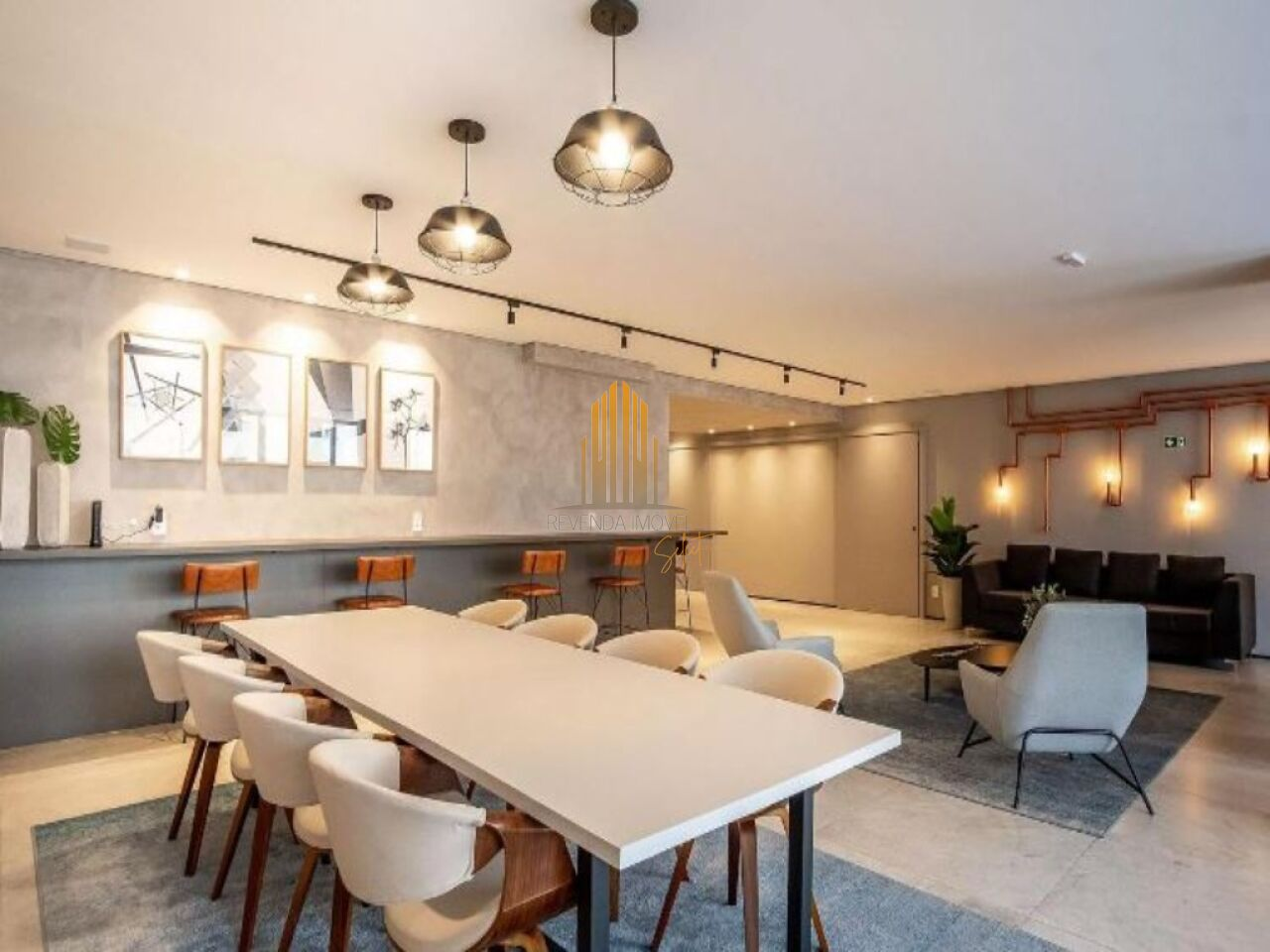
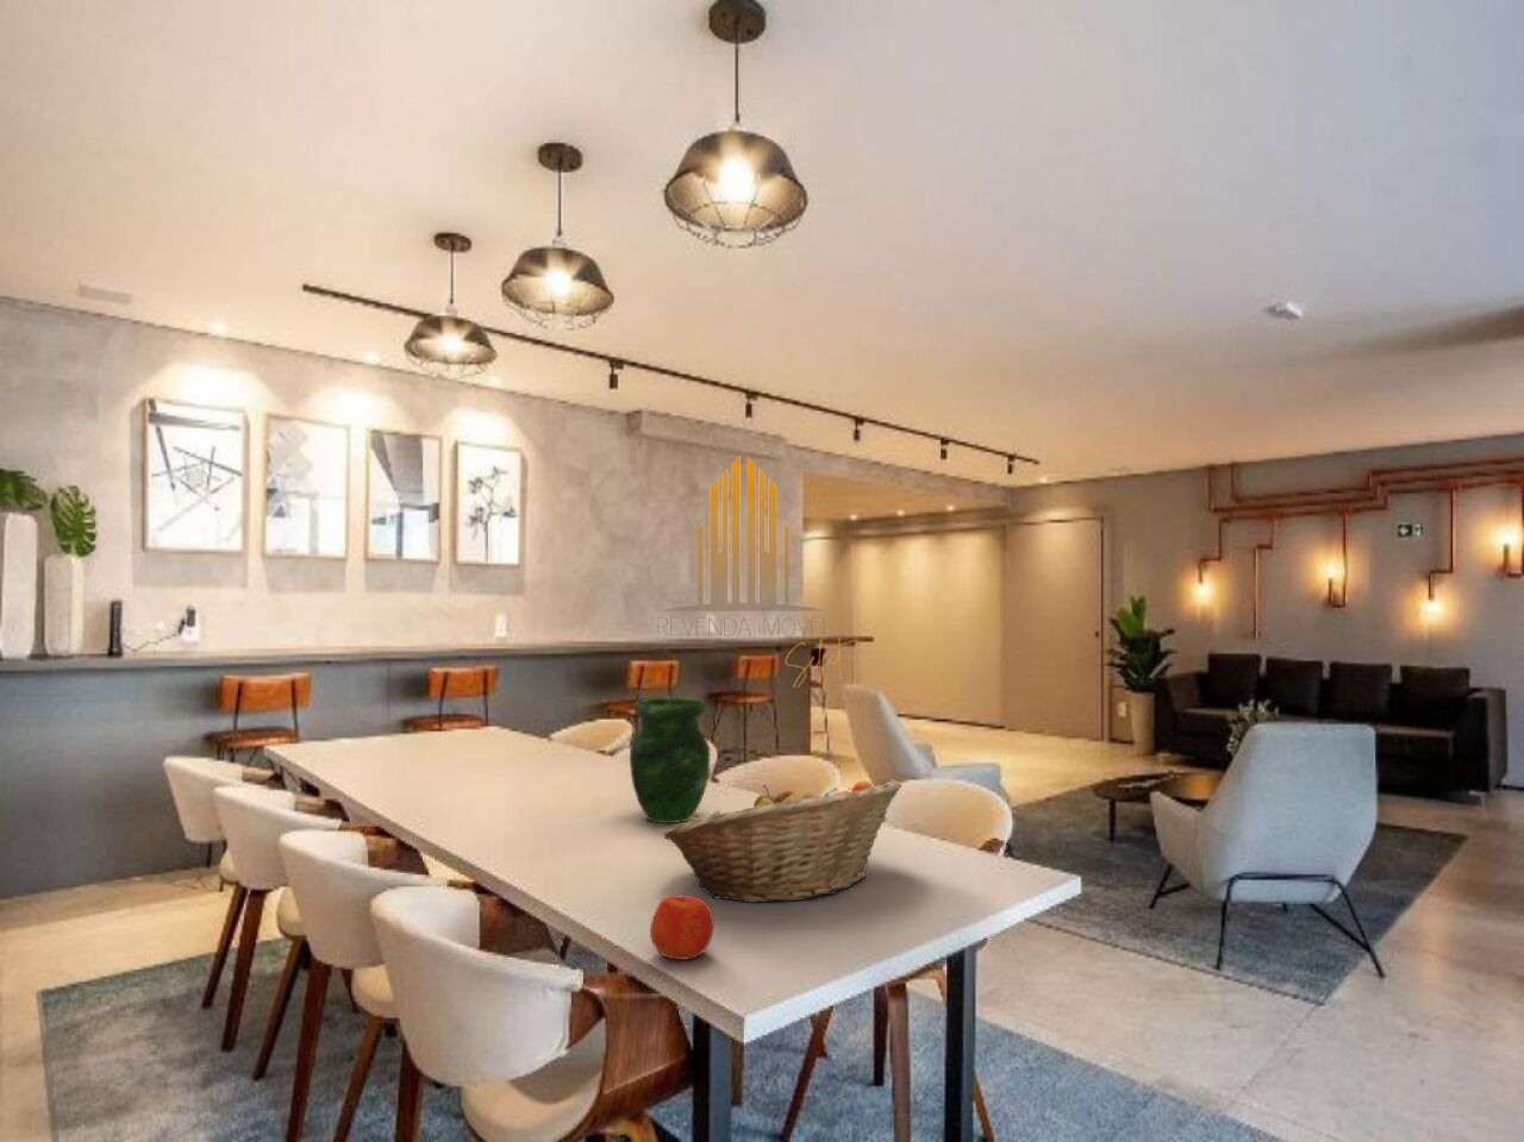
+ fruit basket (787, 828)
+ vase (670, 759)
+ apple (683, 921)
